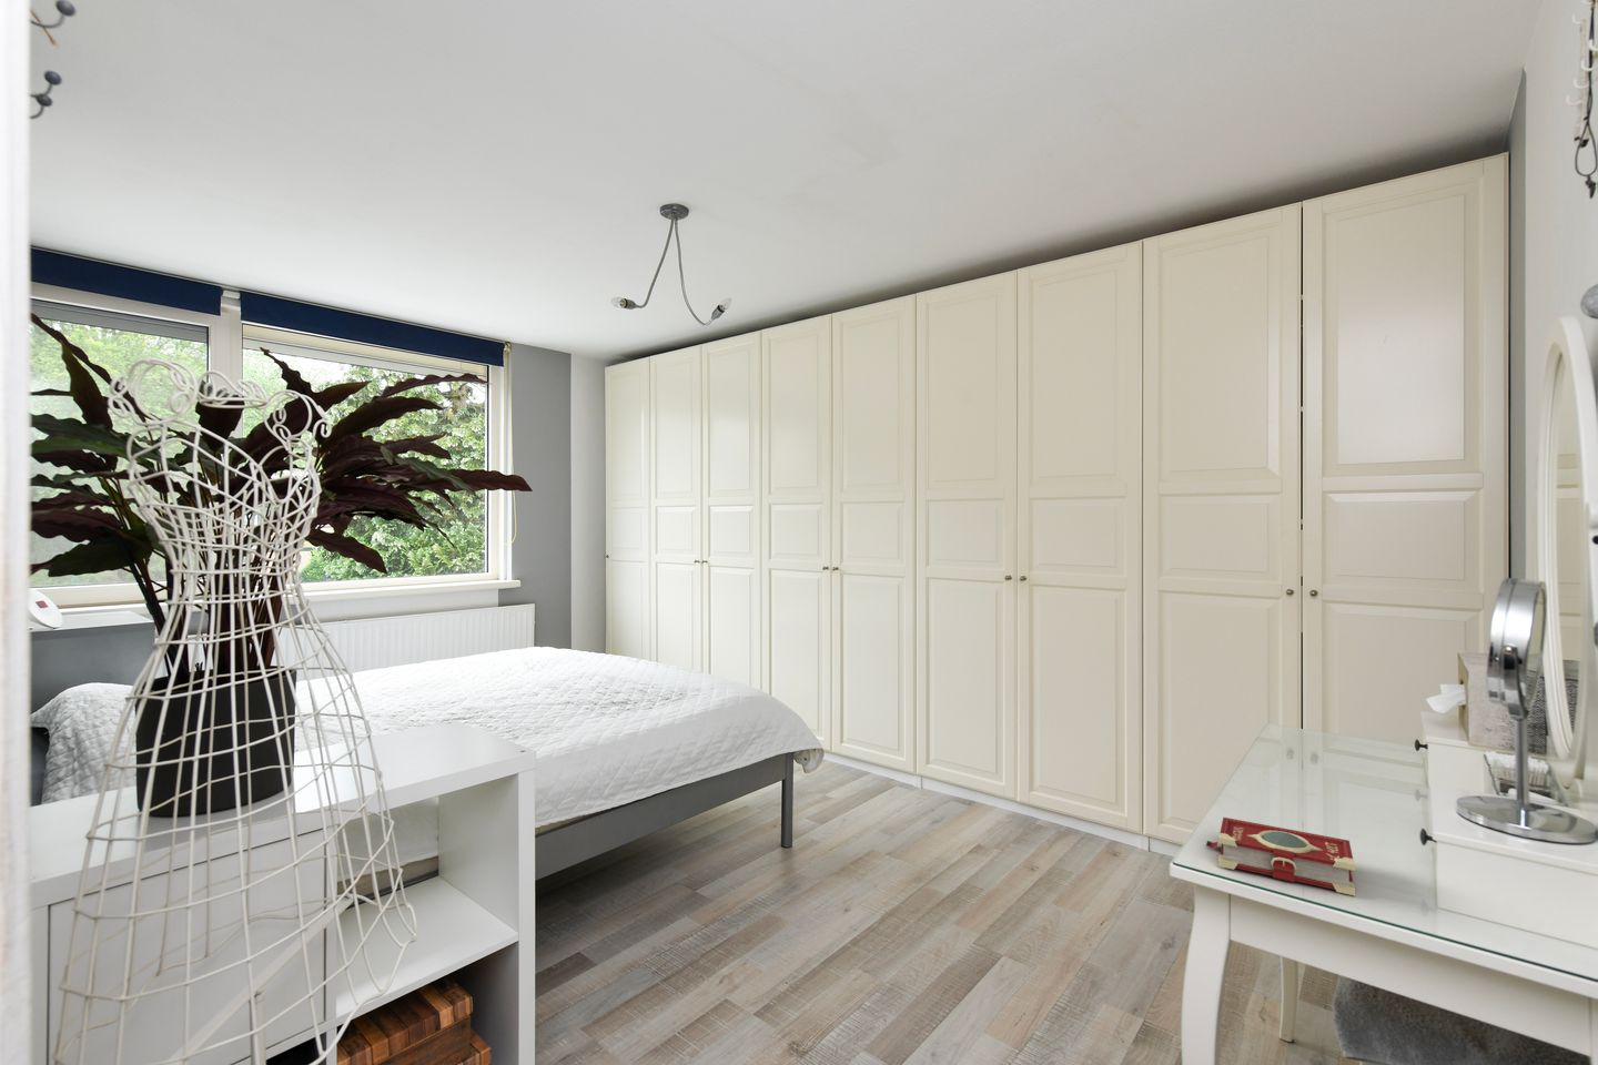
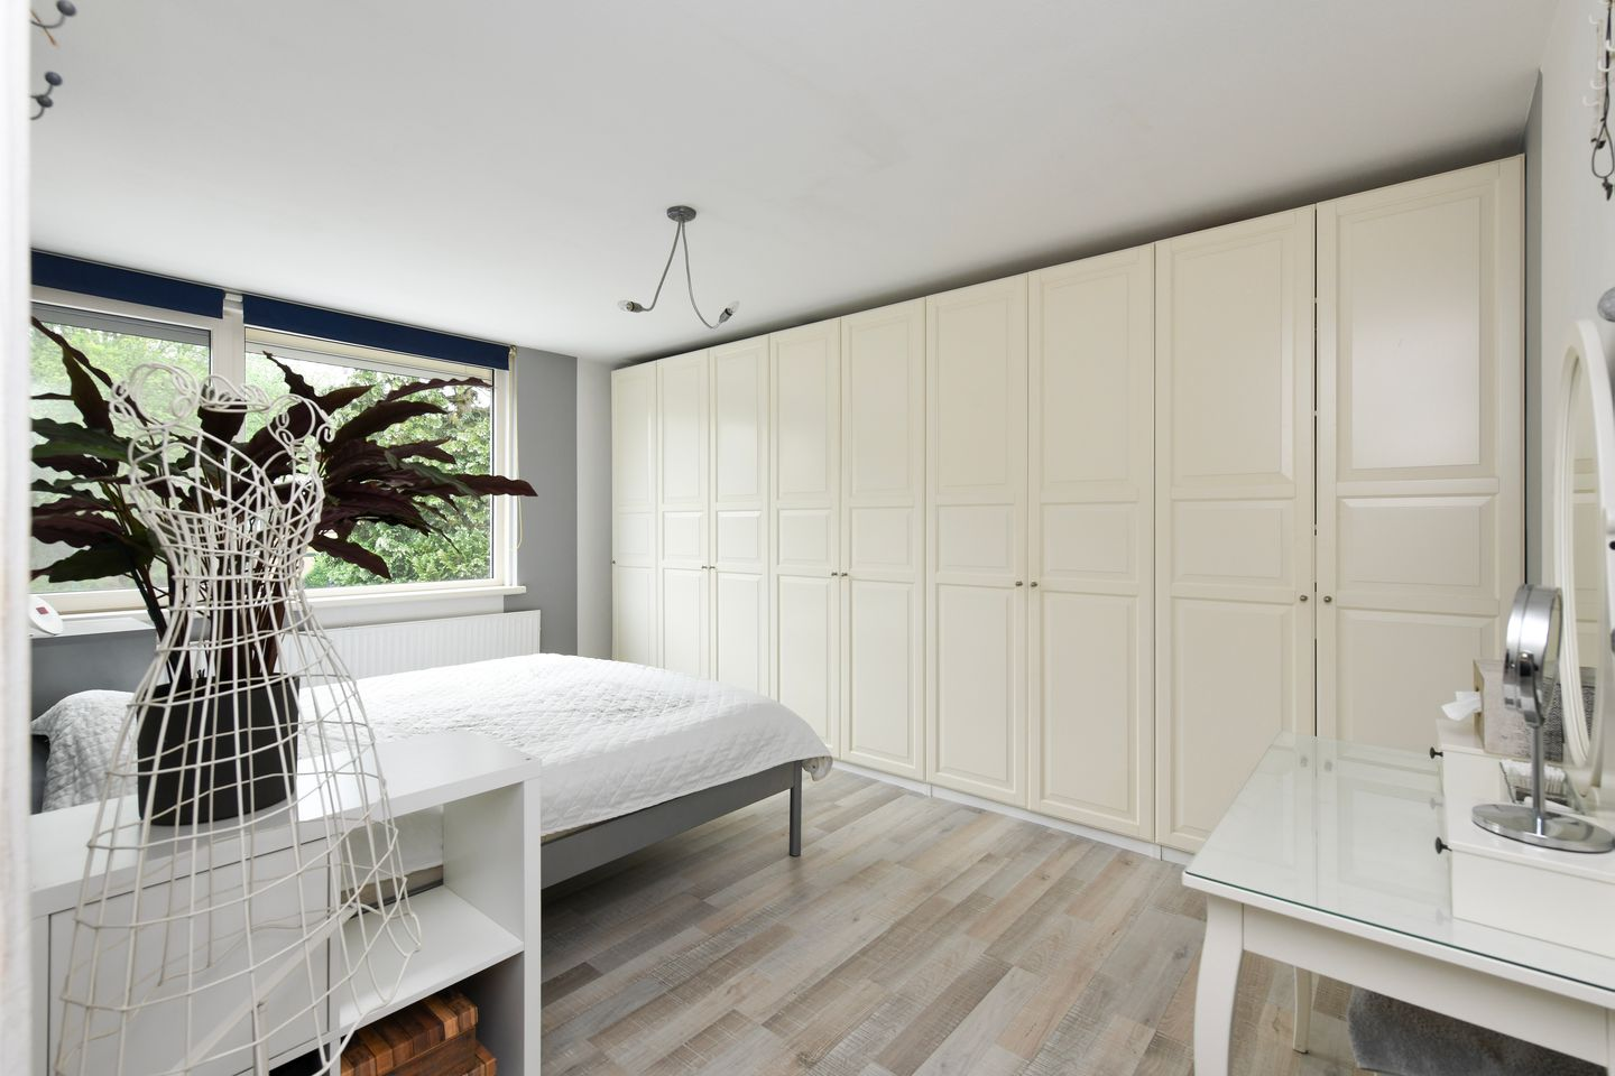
- book (1275, 847)
